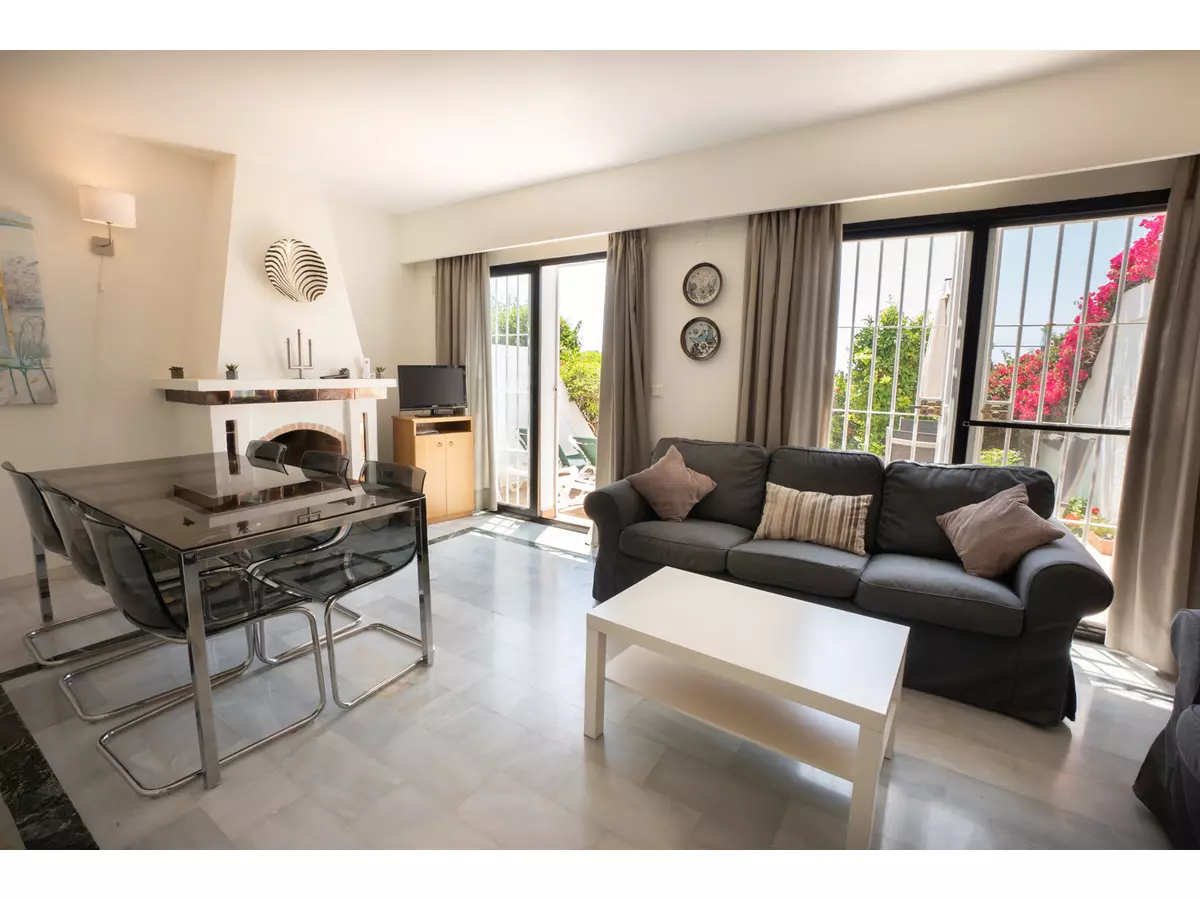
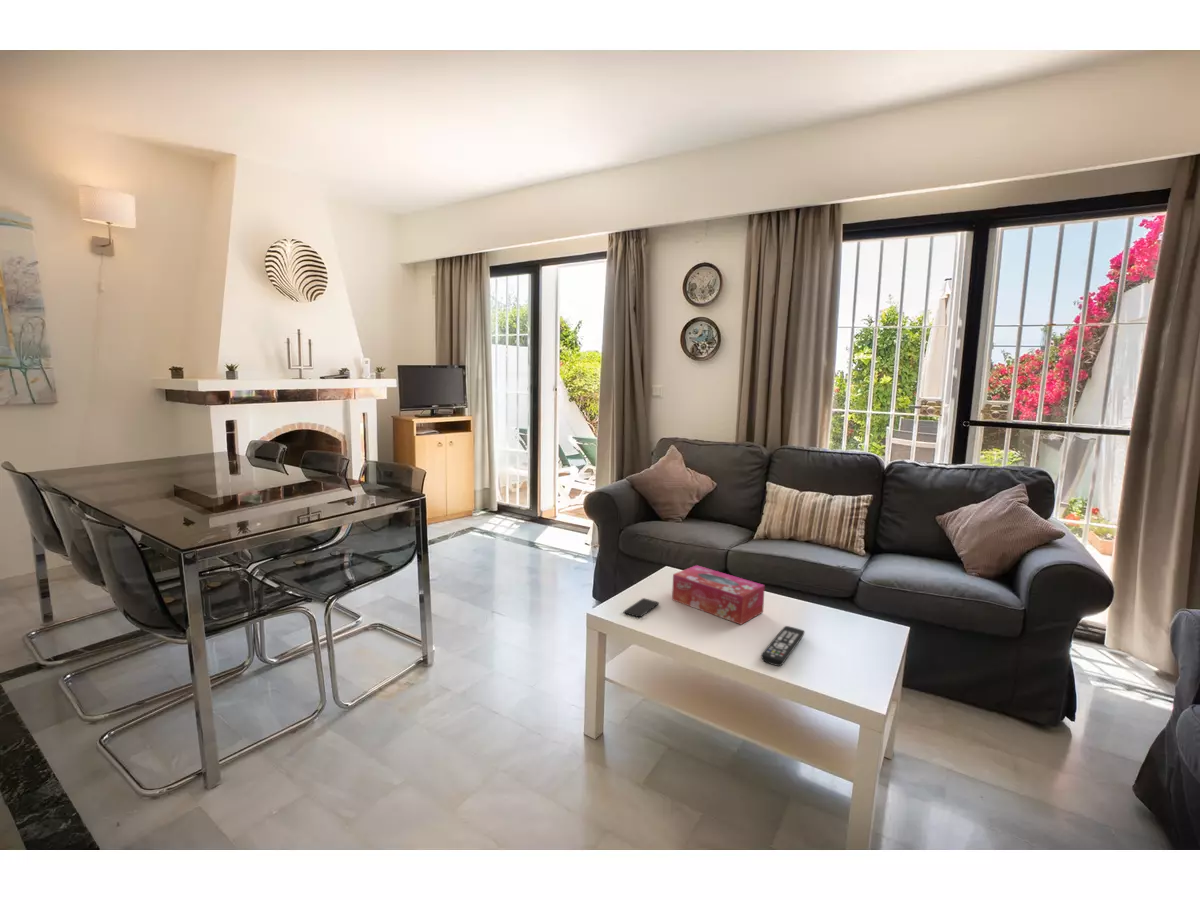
+ remote control (783, 645)
+ tissue box (717, 592)
+ smartphone (641, 607)
